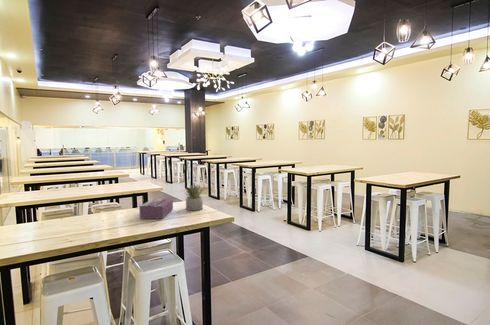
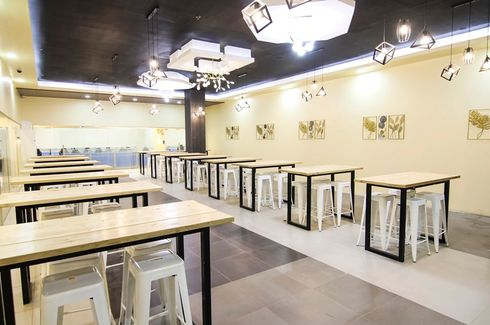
- succulent plant (194, 195)
- tissue box (157, 208)
